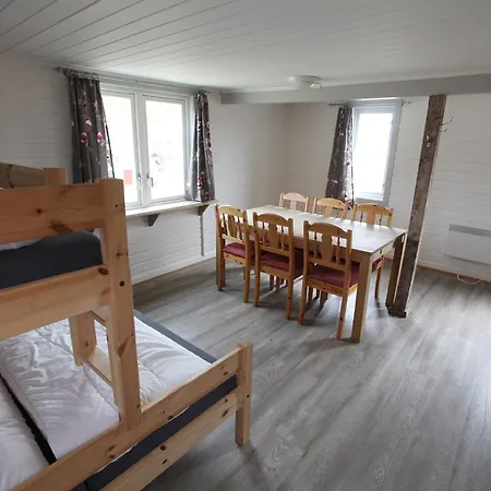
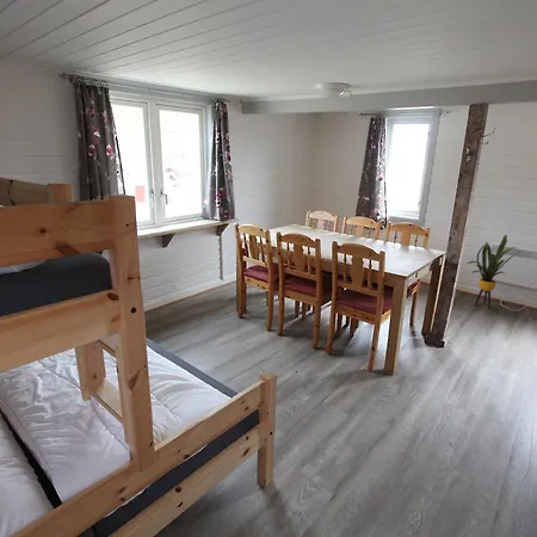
+ house plant (493, 272)
